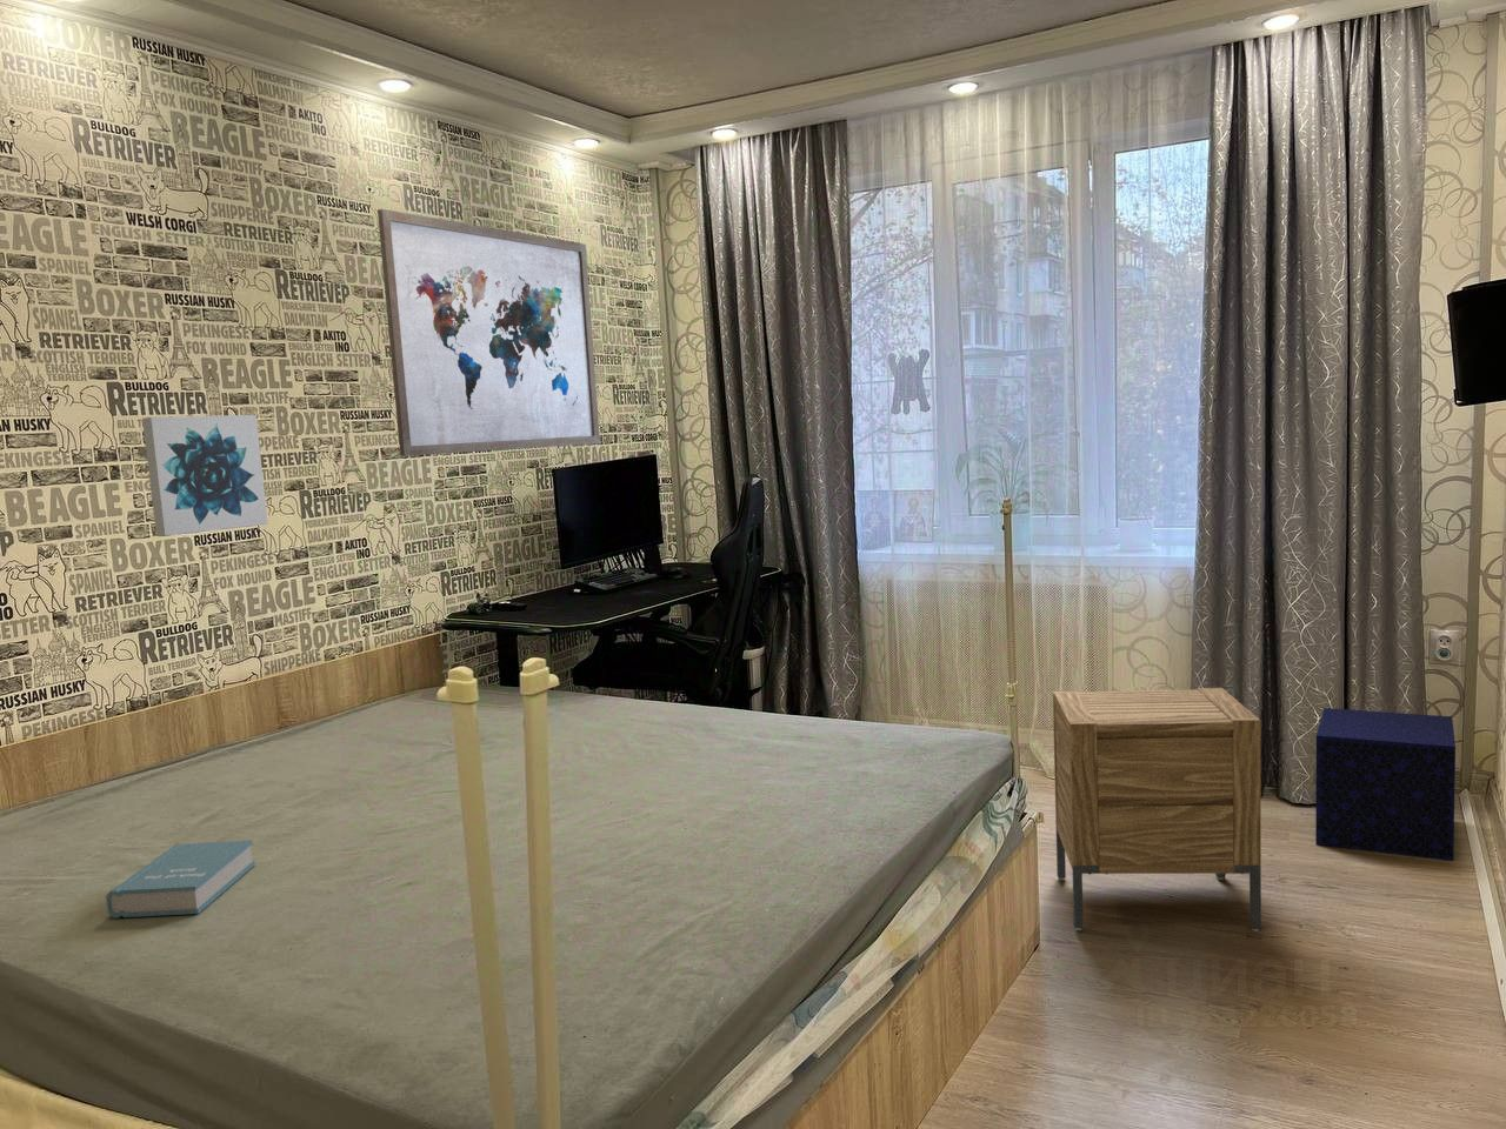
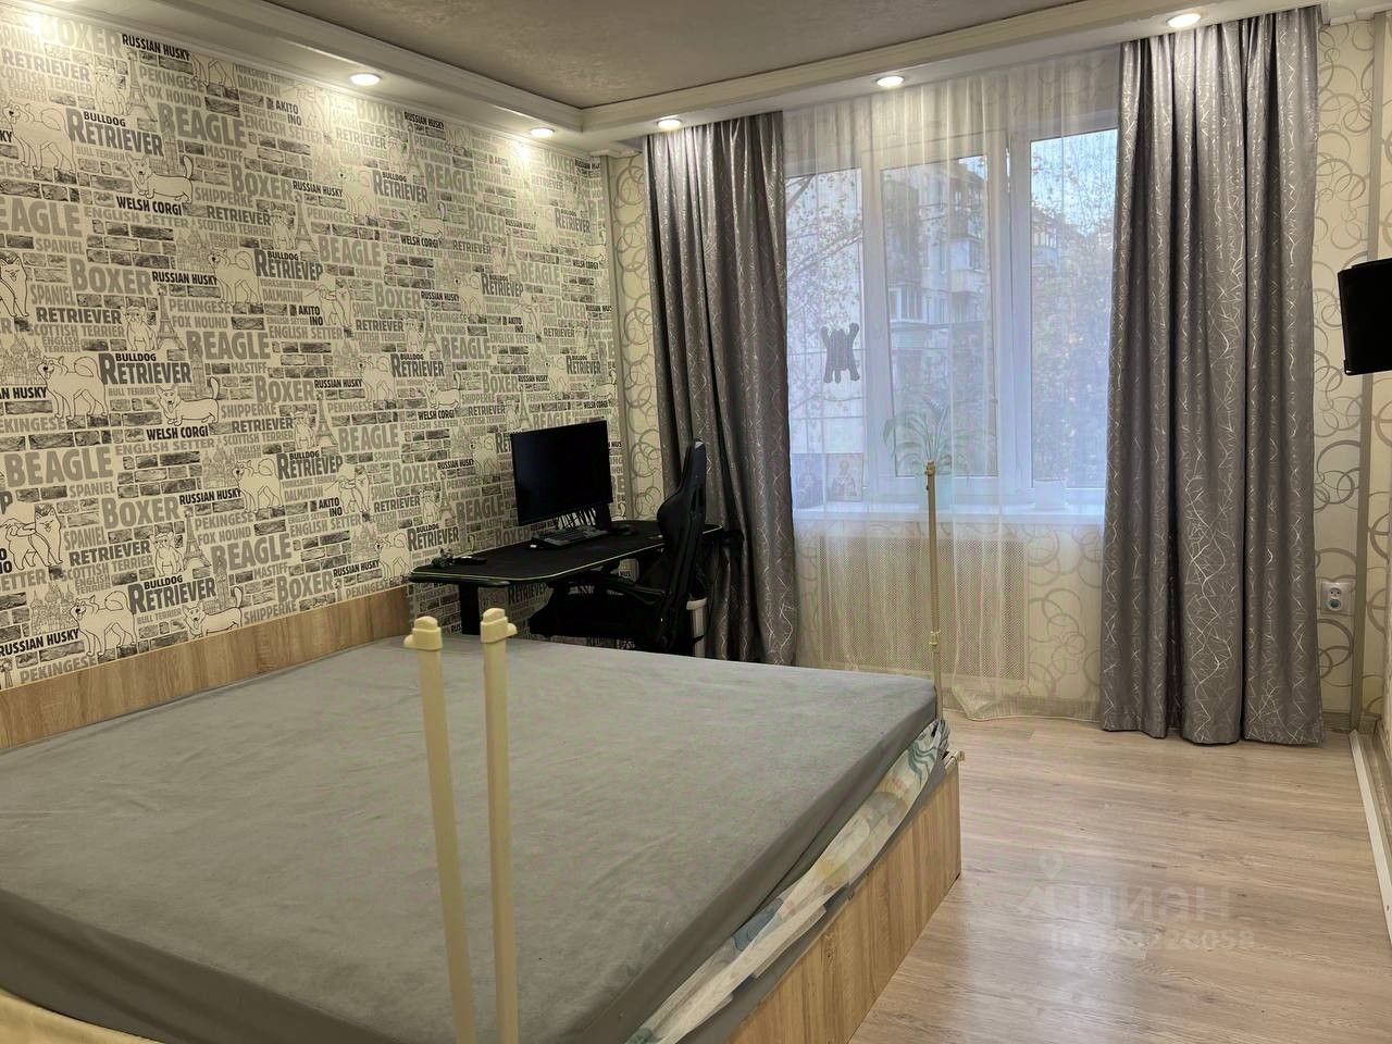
- wall art (502, 340)
- nightstand (1150, 804)
- speaker (1384, 779)
- wall art (208, 473)
- book (184, 876)
